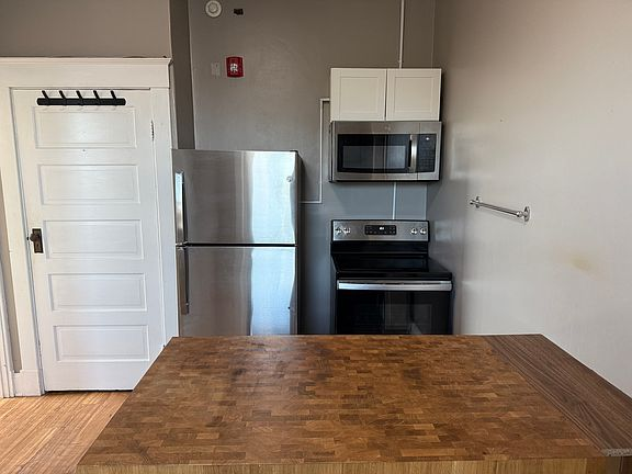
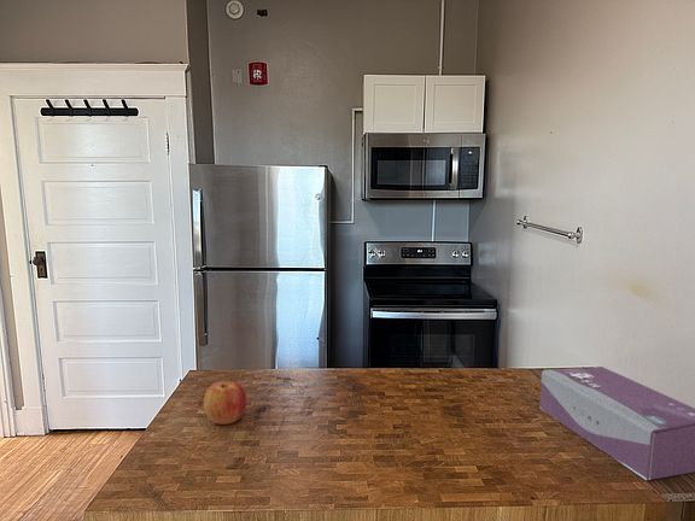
+ apple (224, 402)
+ tissue box (621, 412)
